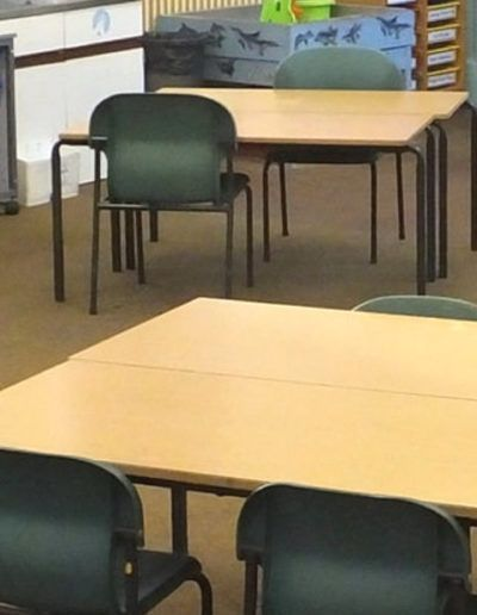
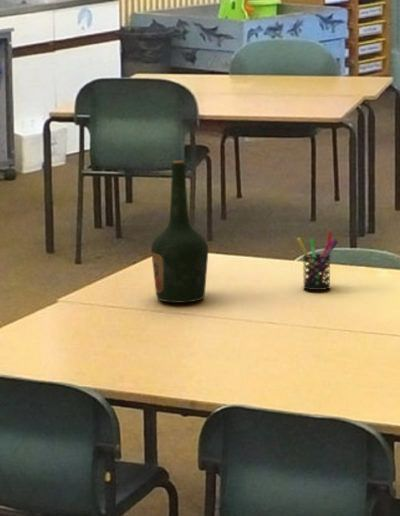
+ pen holder (317, 259)
+ bottle (179, 230)
